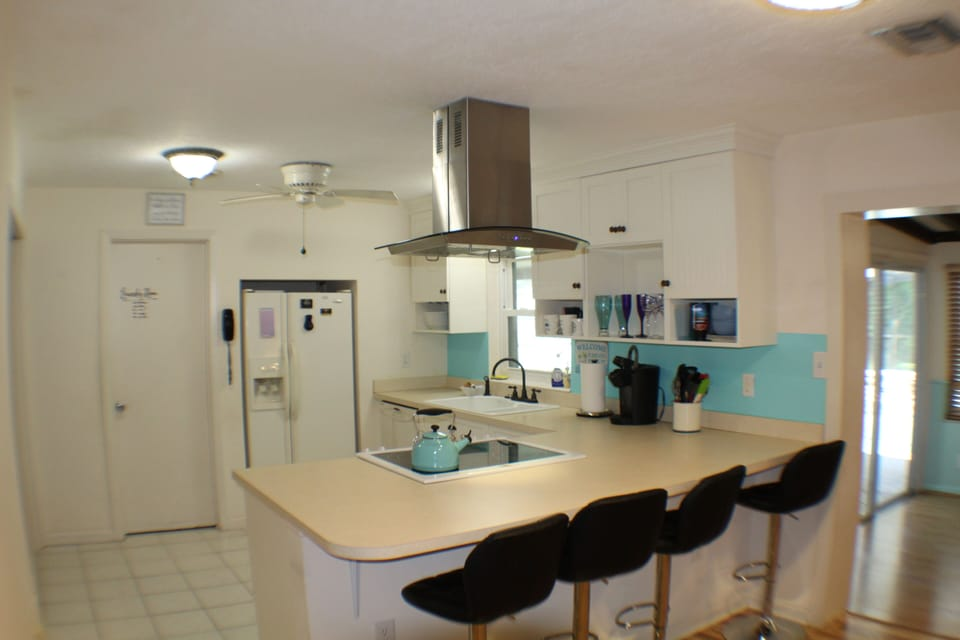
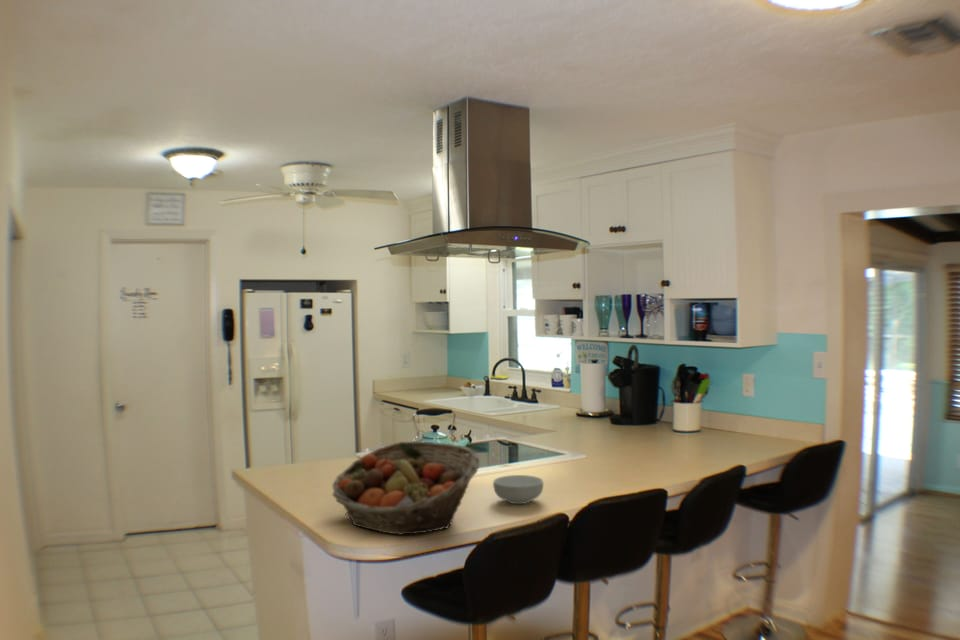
+ cereal bowl (518, 490)
+ fruit basket (405, 485)
